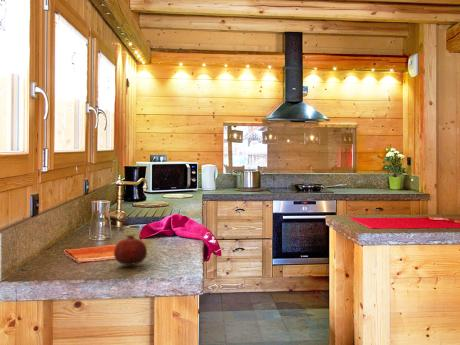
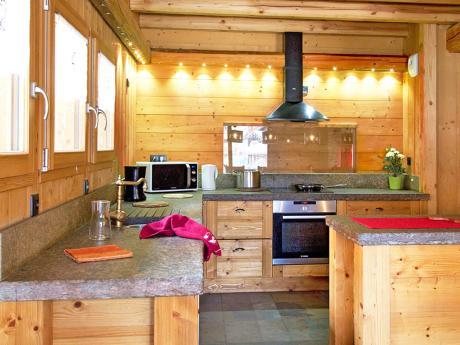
- fruit (130, 250)
